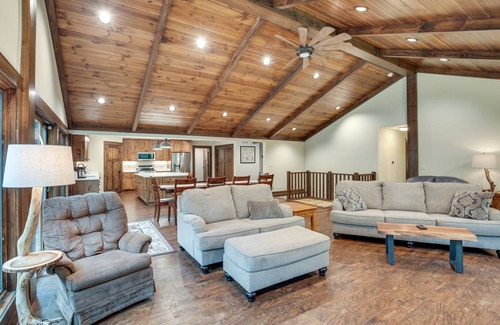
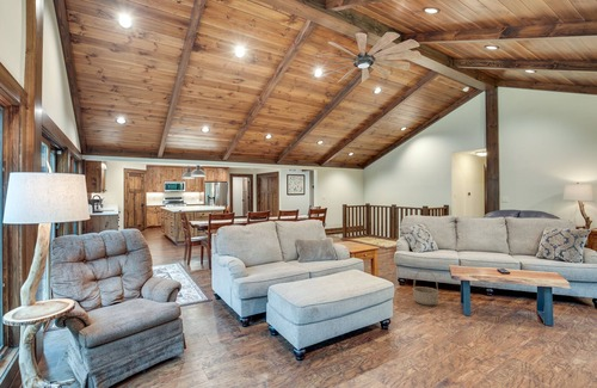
+ basket (424, 287)
